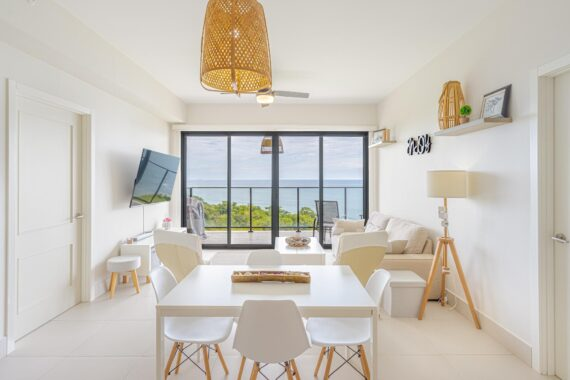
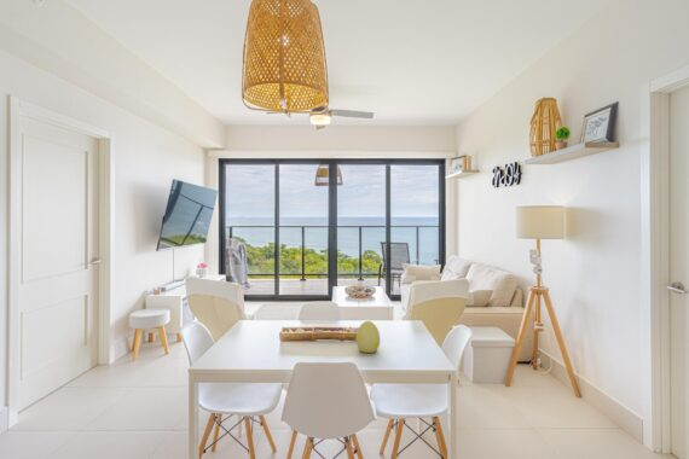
+ decorative egg (367, 335)
